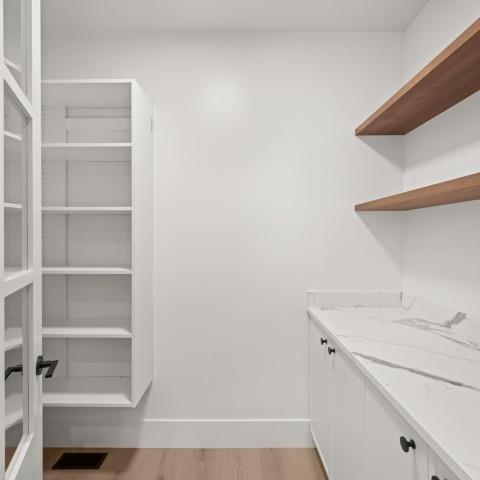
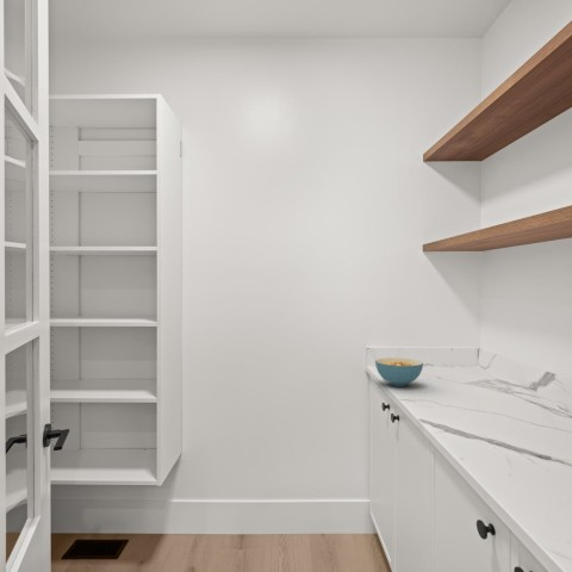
+ cereal bowl (398, 373)
